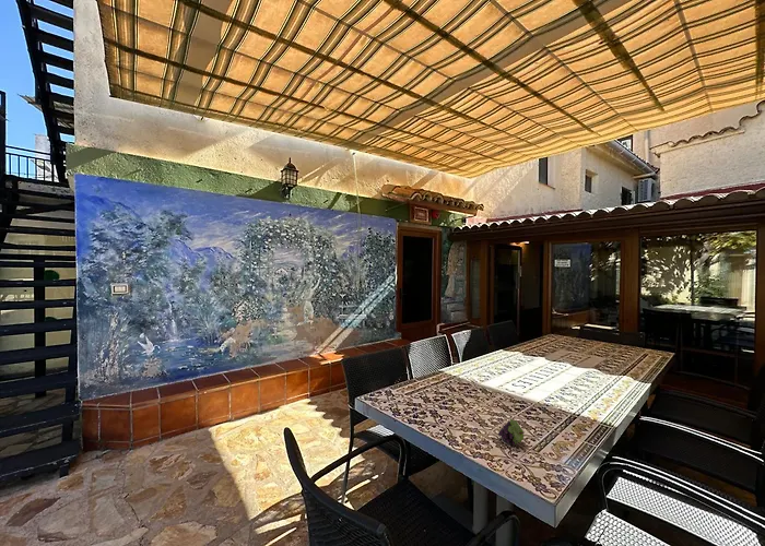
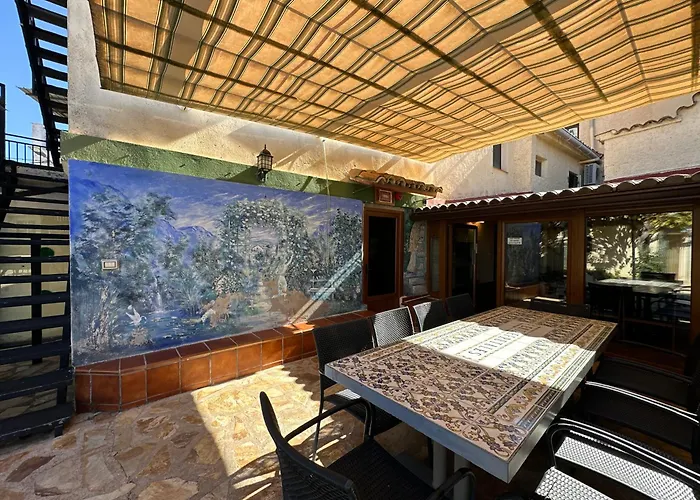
- fruit (510, 431)
